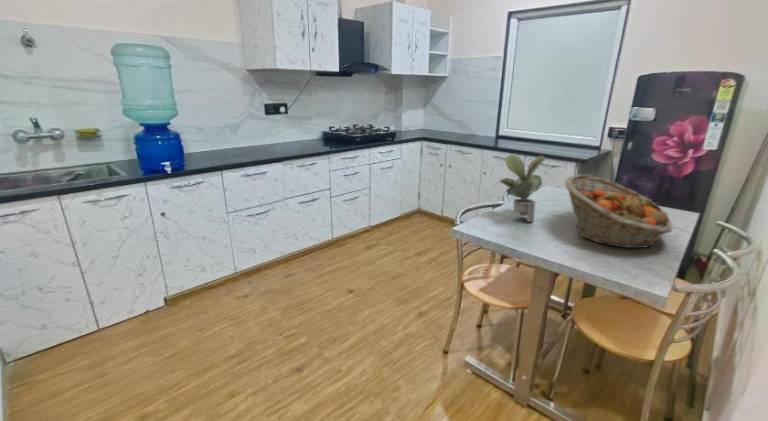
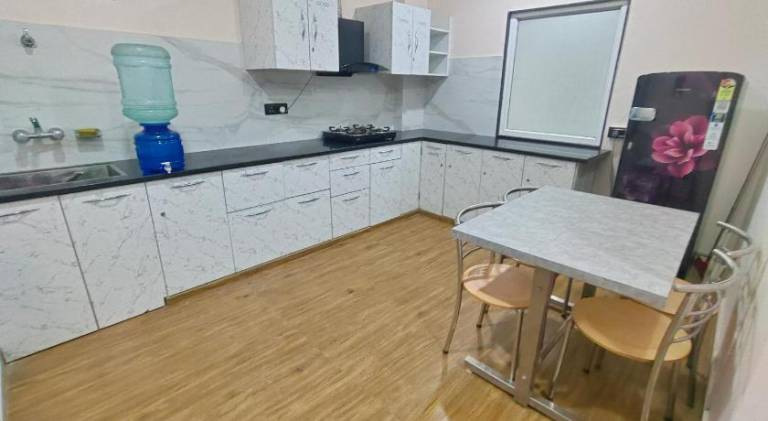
- fruit basket (614, 208)
- potted plant (519, 186)
